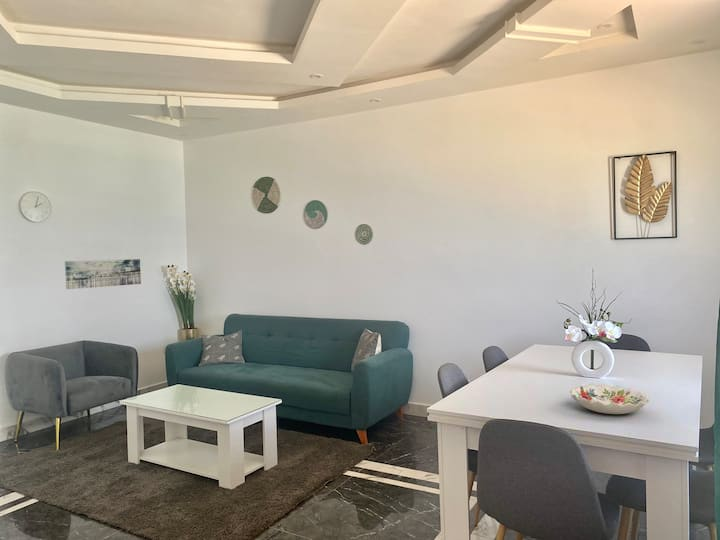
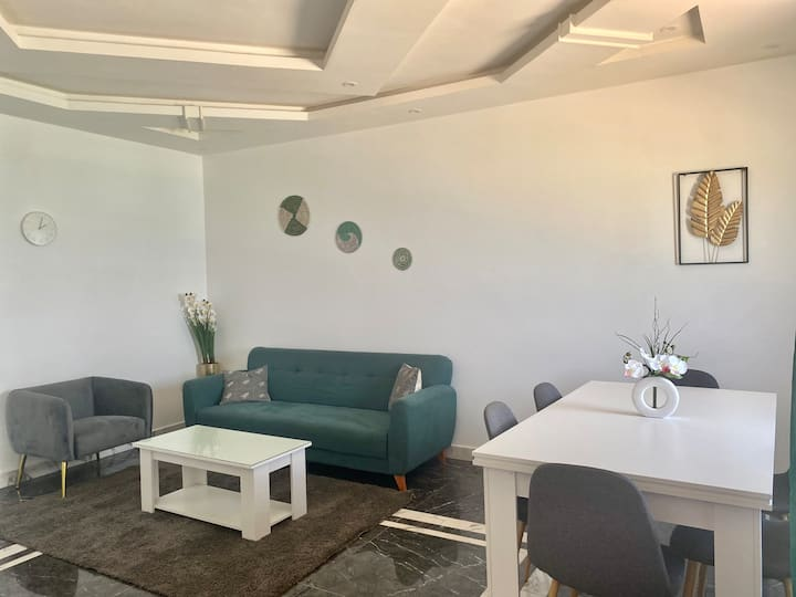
- wall art (105, 273)
- decorative bowl (608, 401)
